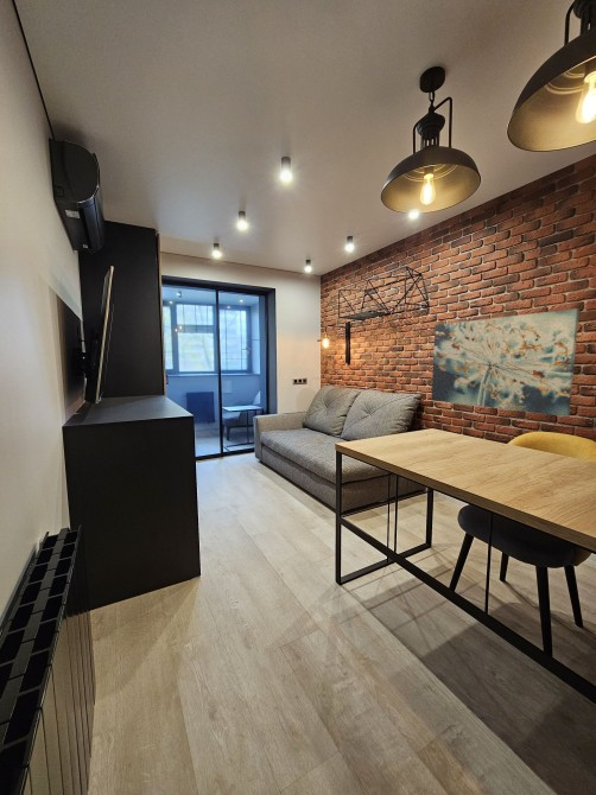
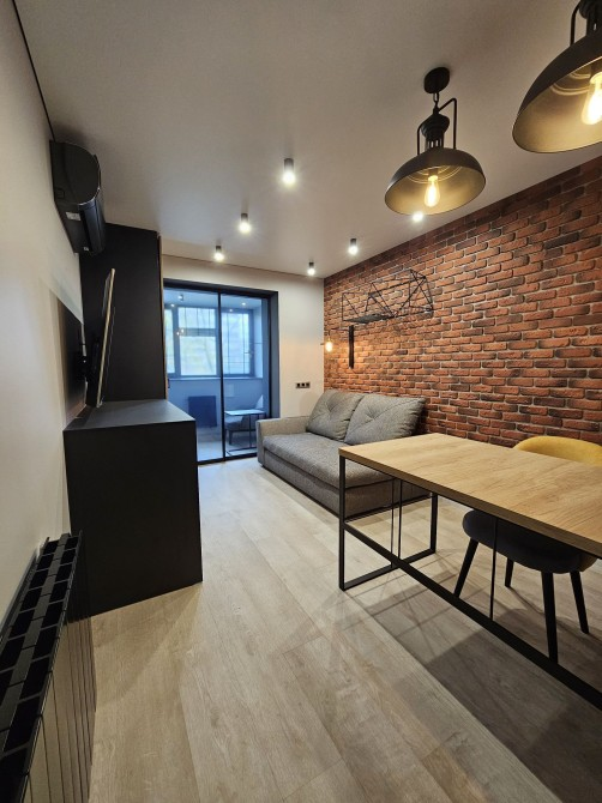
- wall art (490, 363)
